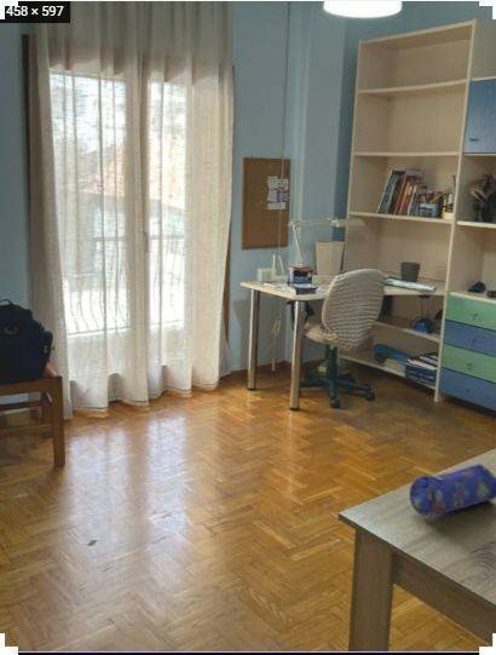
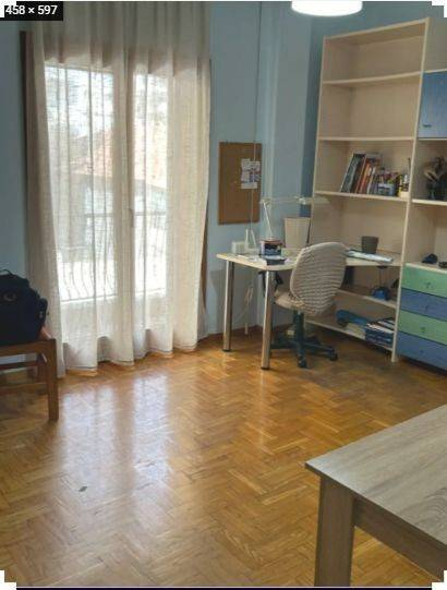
- pencil case (454, 488)
